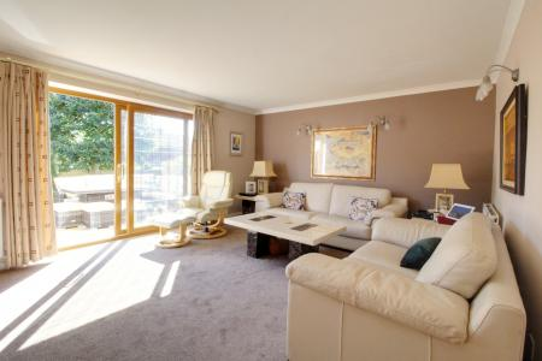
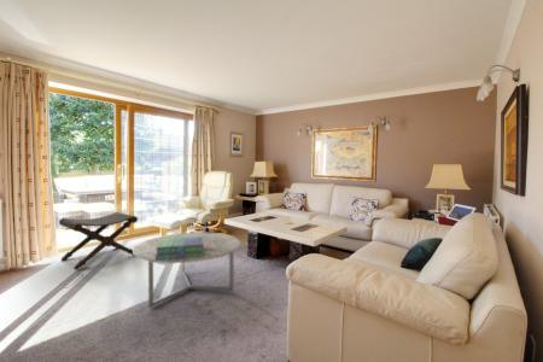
+ footstool (99, 237)
+ coffee table (189, 261)
+ stack of books (181, 246)
